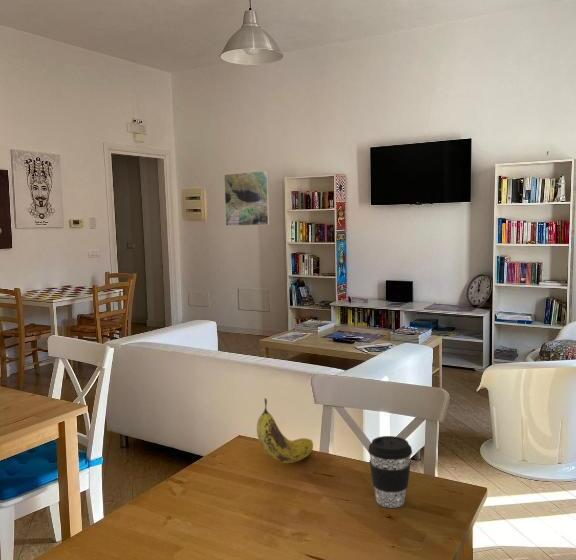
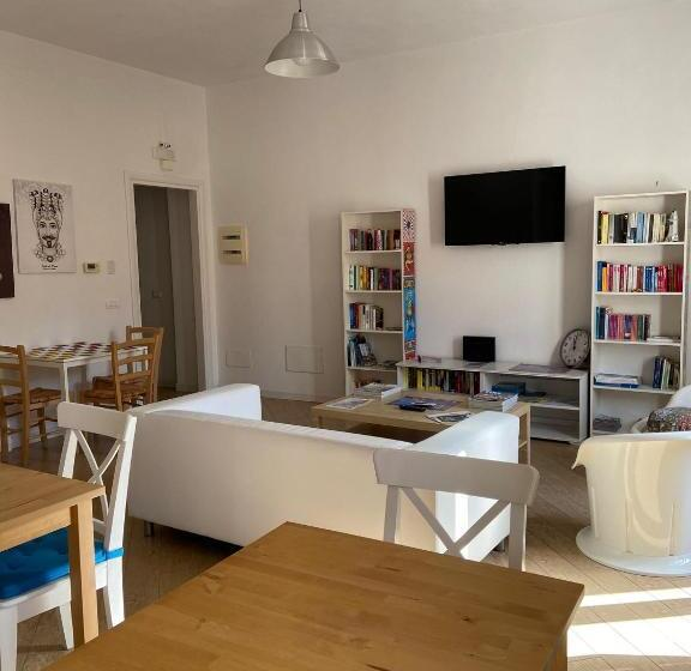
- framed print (246, 199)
- fruit (281, 433)
- coffee cup (390, 471)
